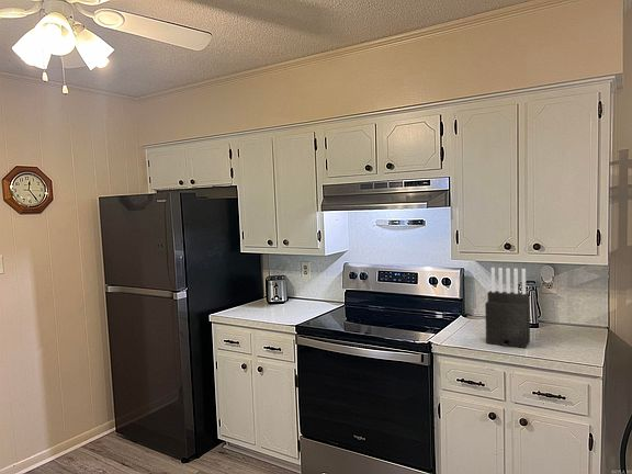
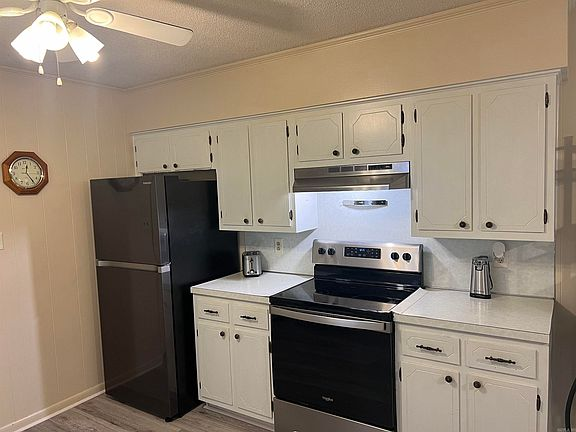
- knife block (507, 306)
